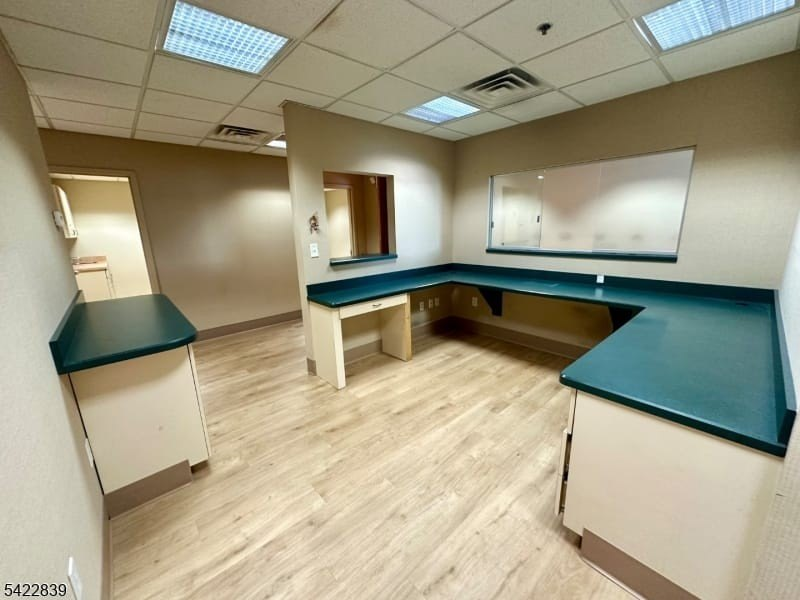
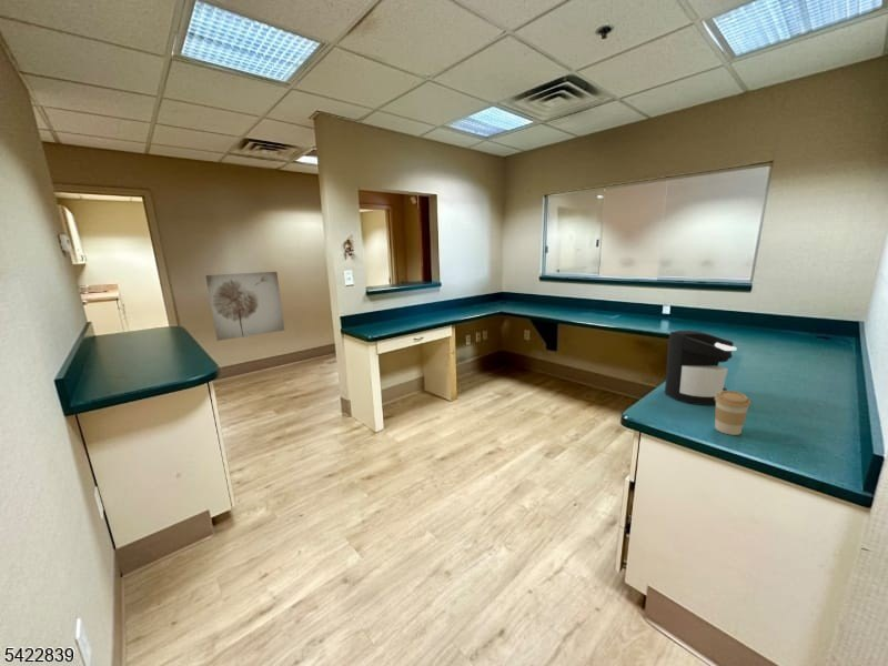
+ coffee maker (700, 363)
+ wall art (248, 304)
+ coffee cup (730, 412)
